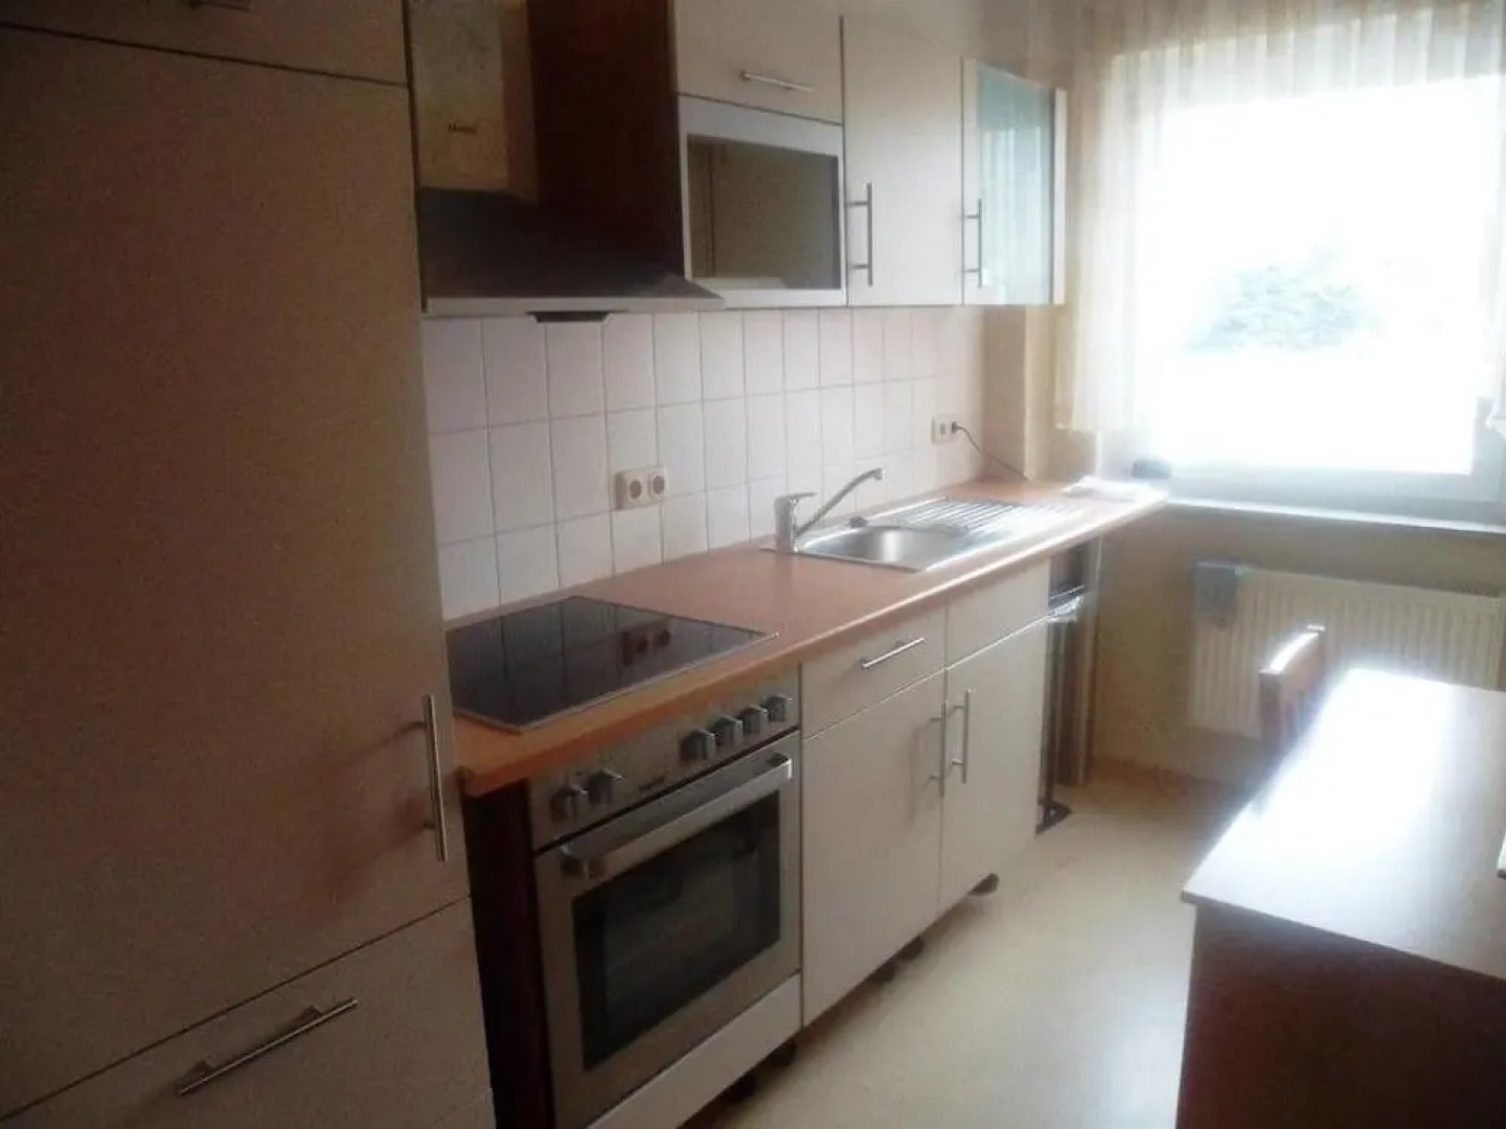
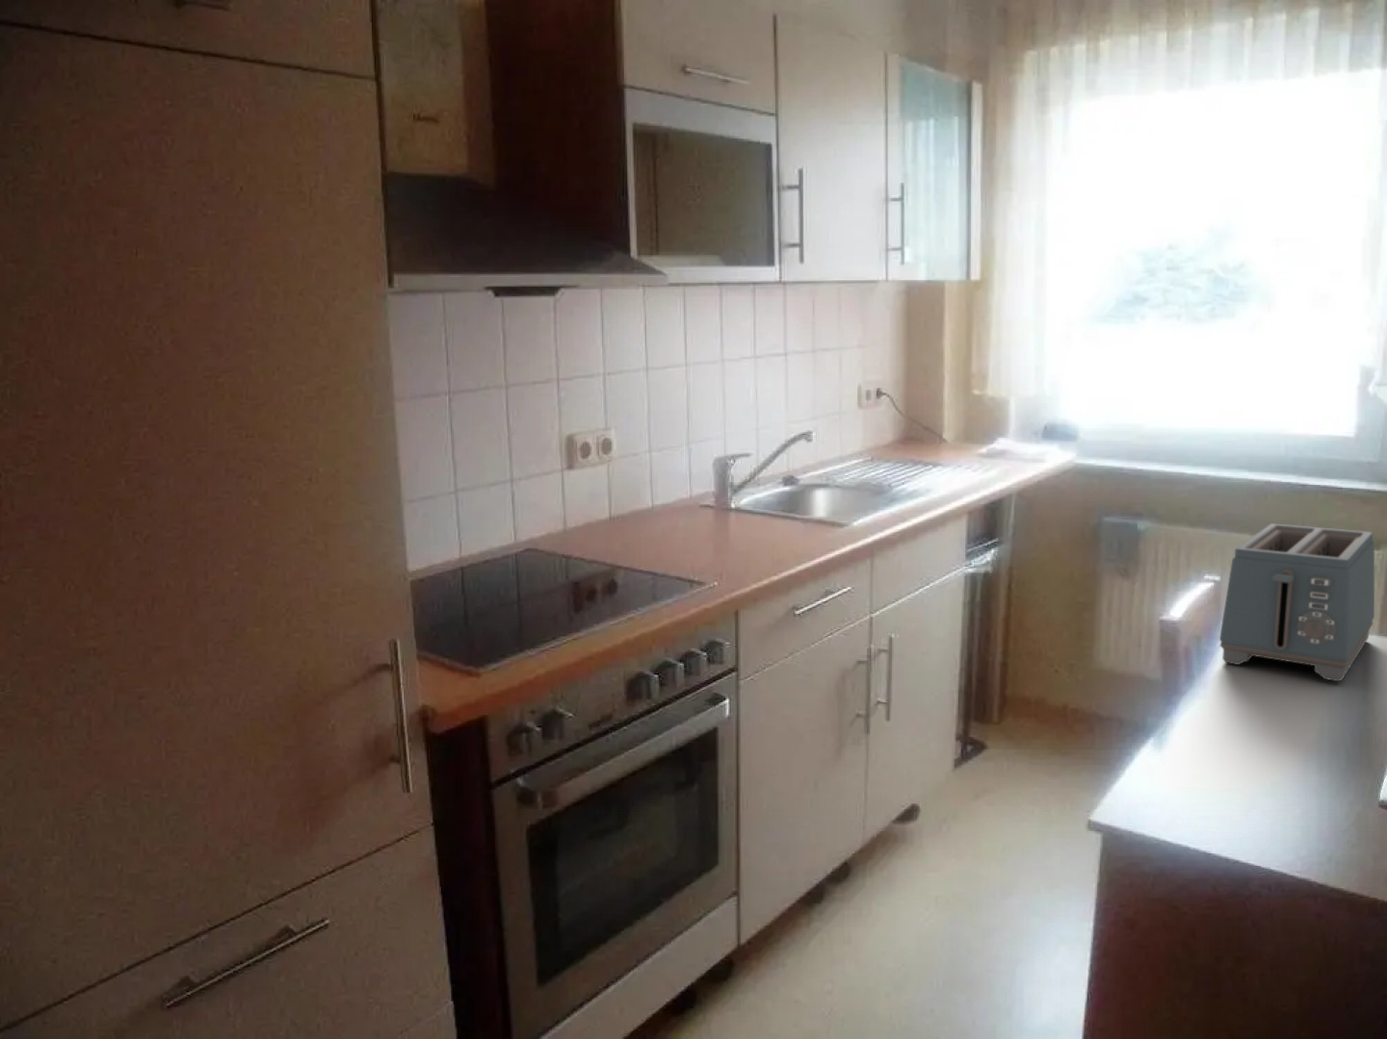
+ toaster (1300, 598)
